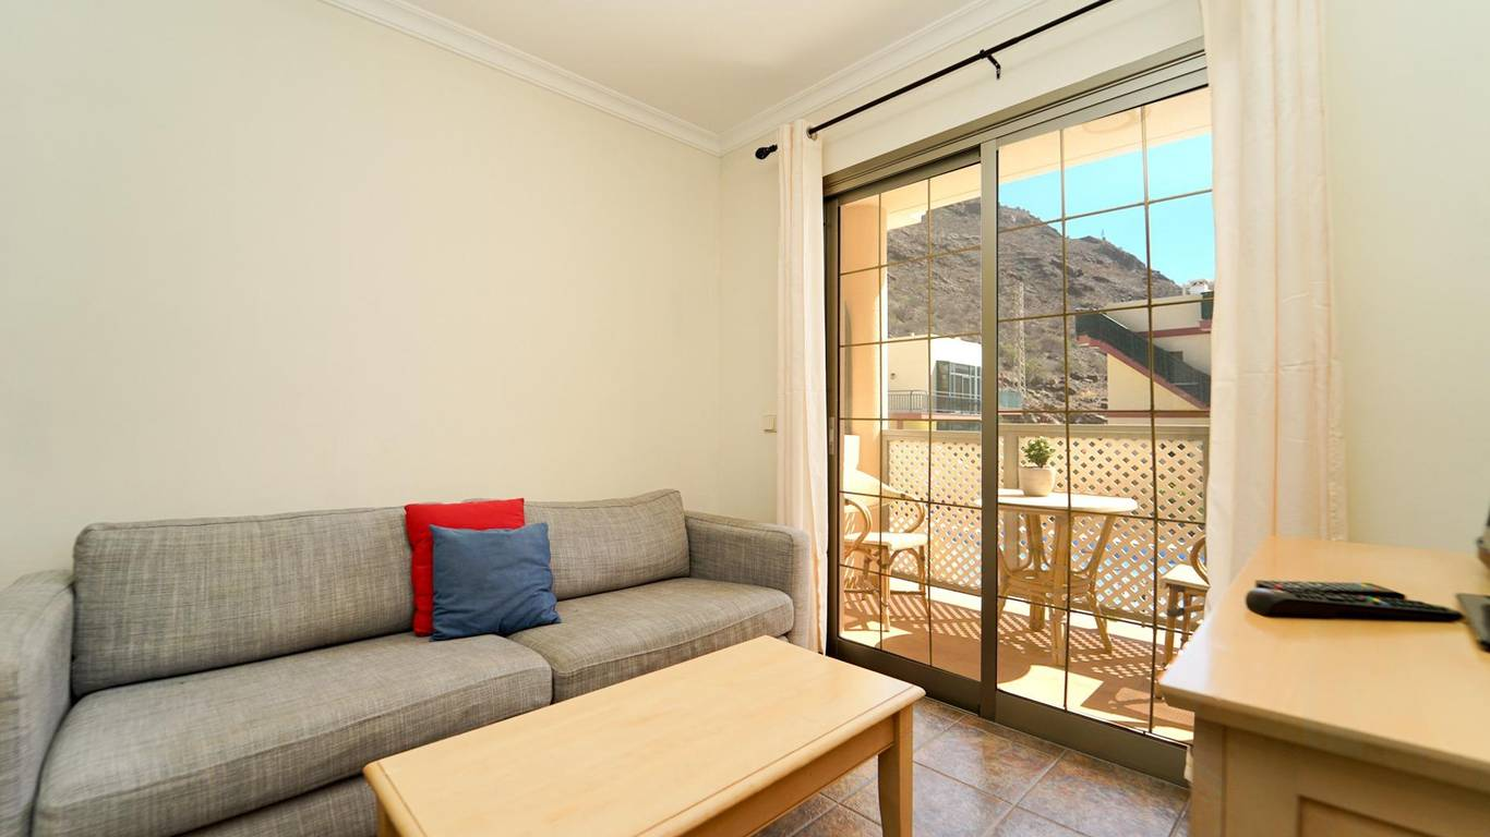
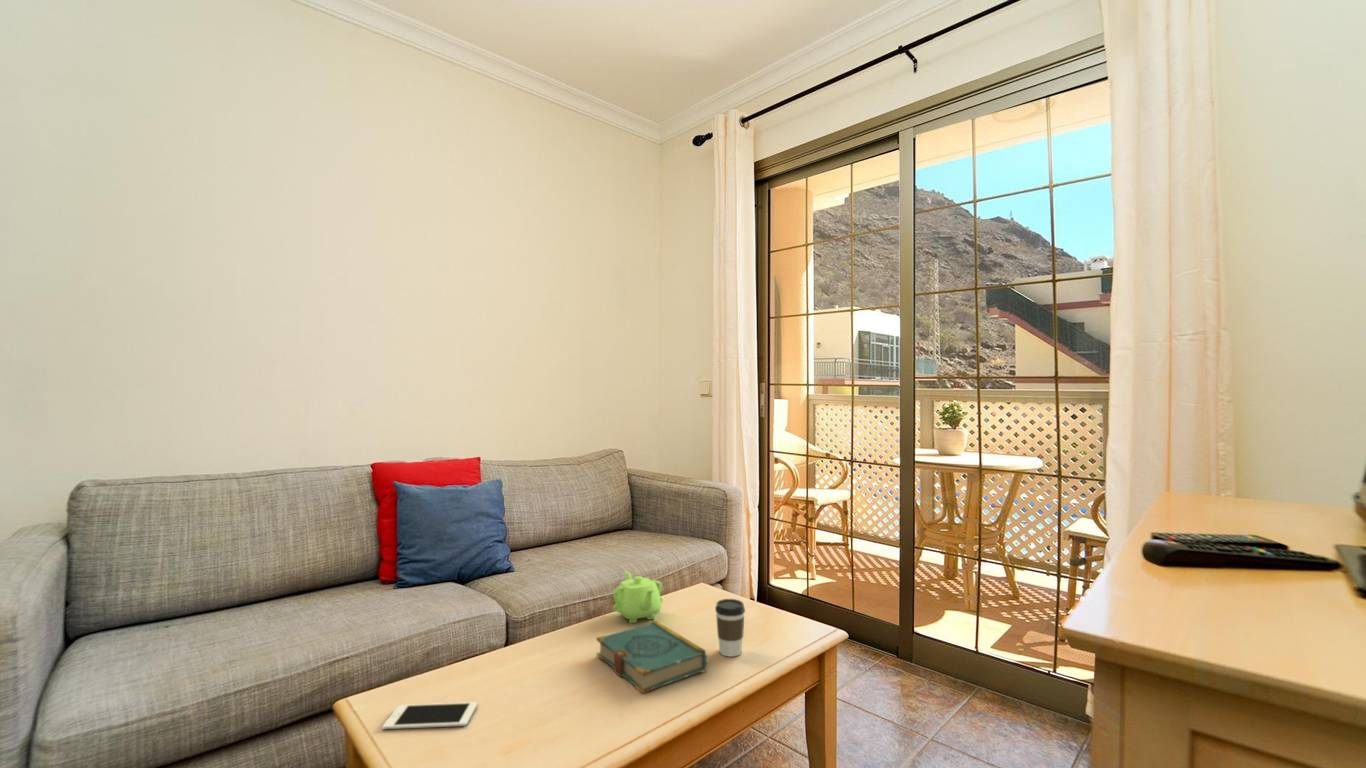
+ cell phone (431, 715)
+ coffee cup (730, 627)
+ book (649, 652)
+ teapot (638, 596)
